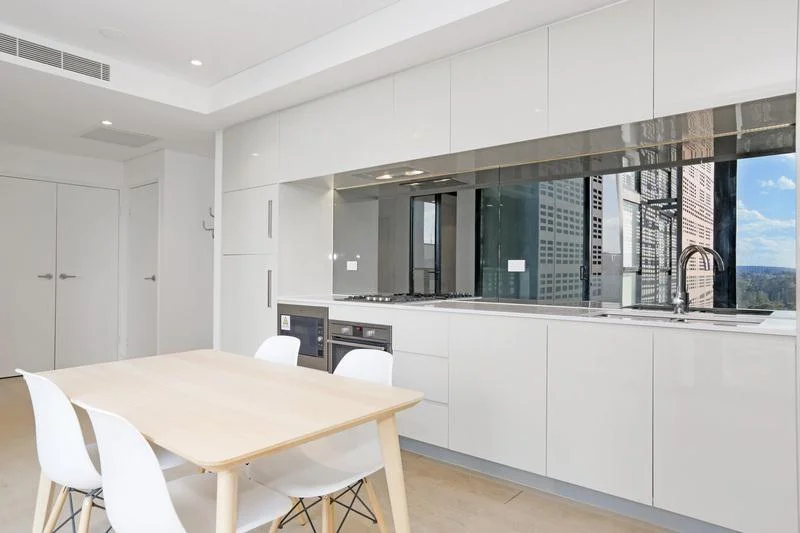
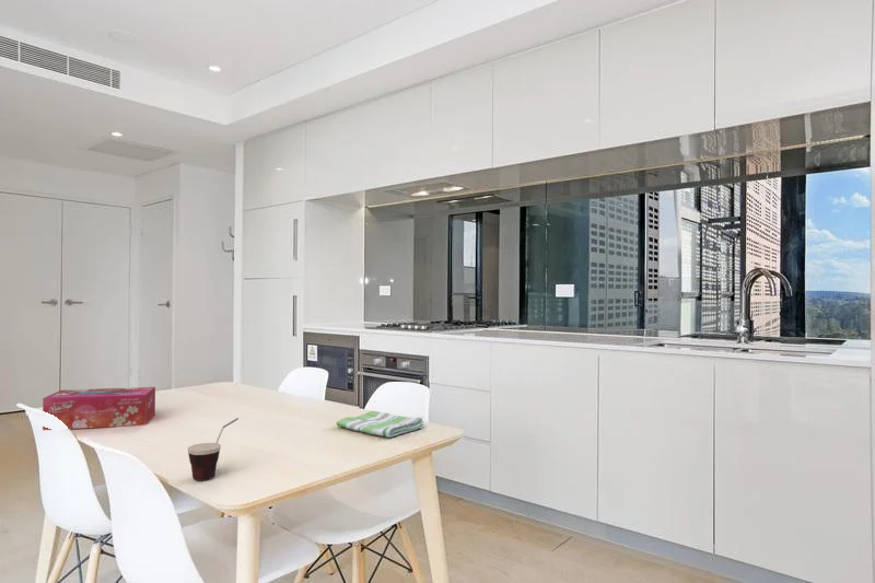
+ cup (214, 447)
+ tissue box (102, 407)
+ dish towel (380, 421)
